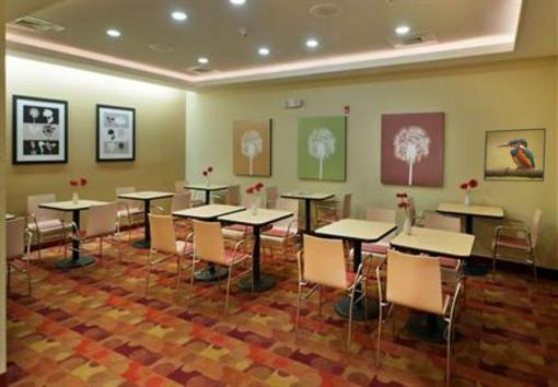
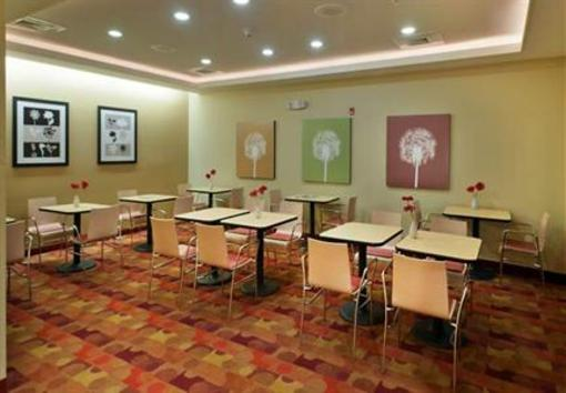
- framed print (513, 155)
